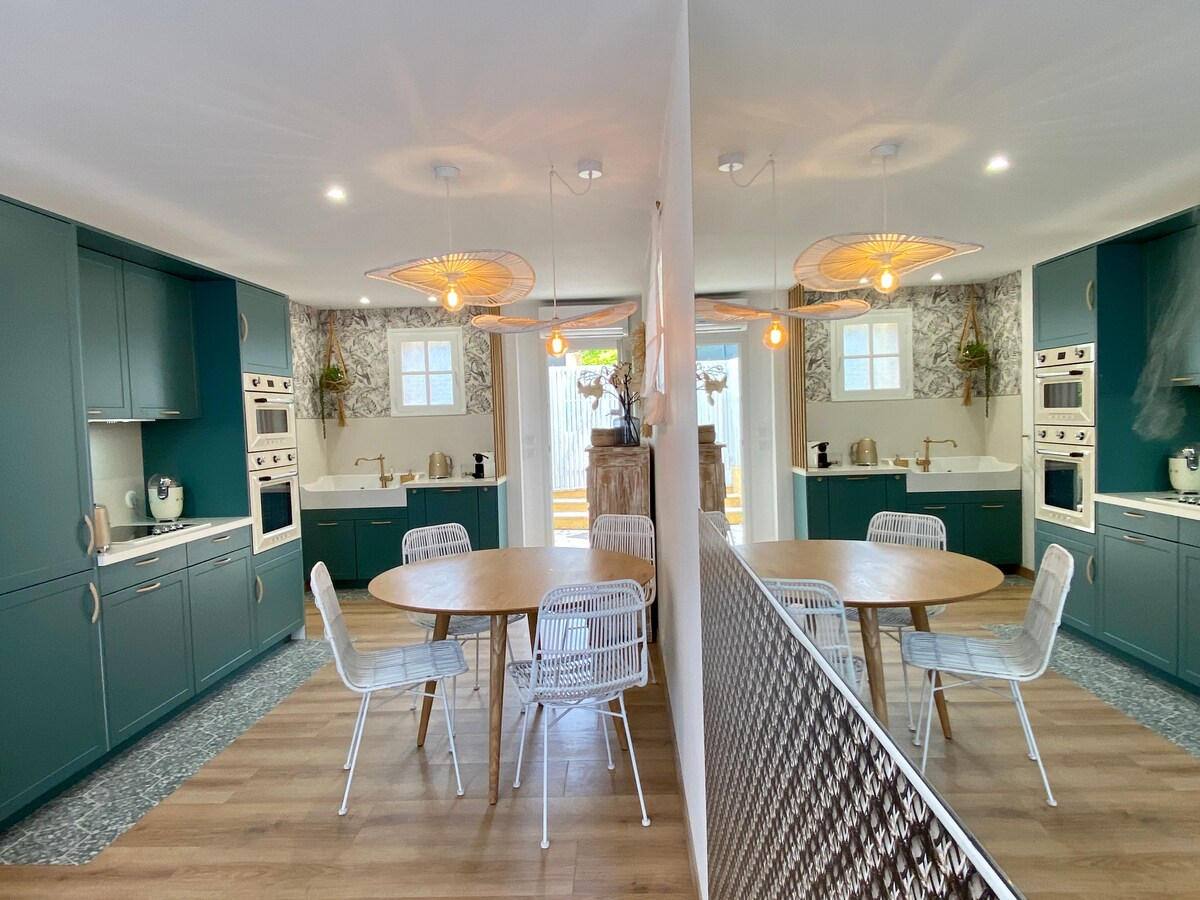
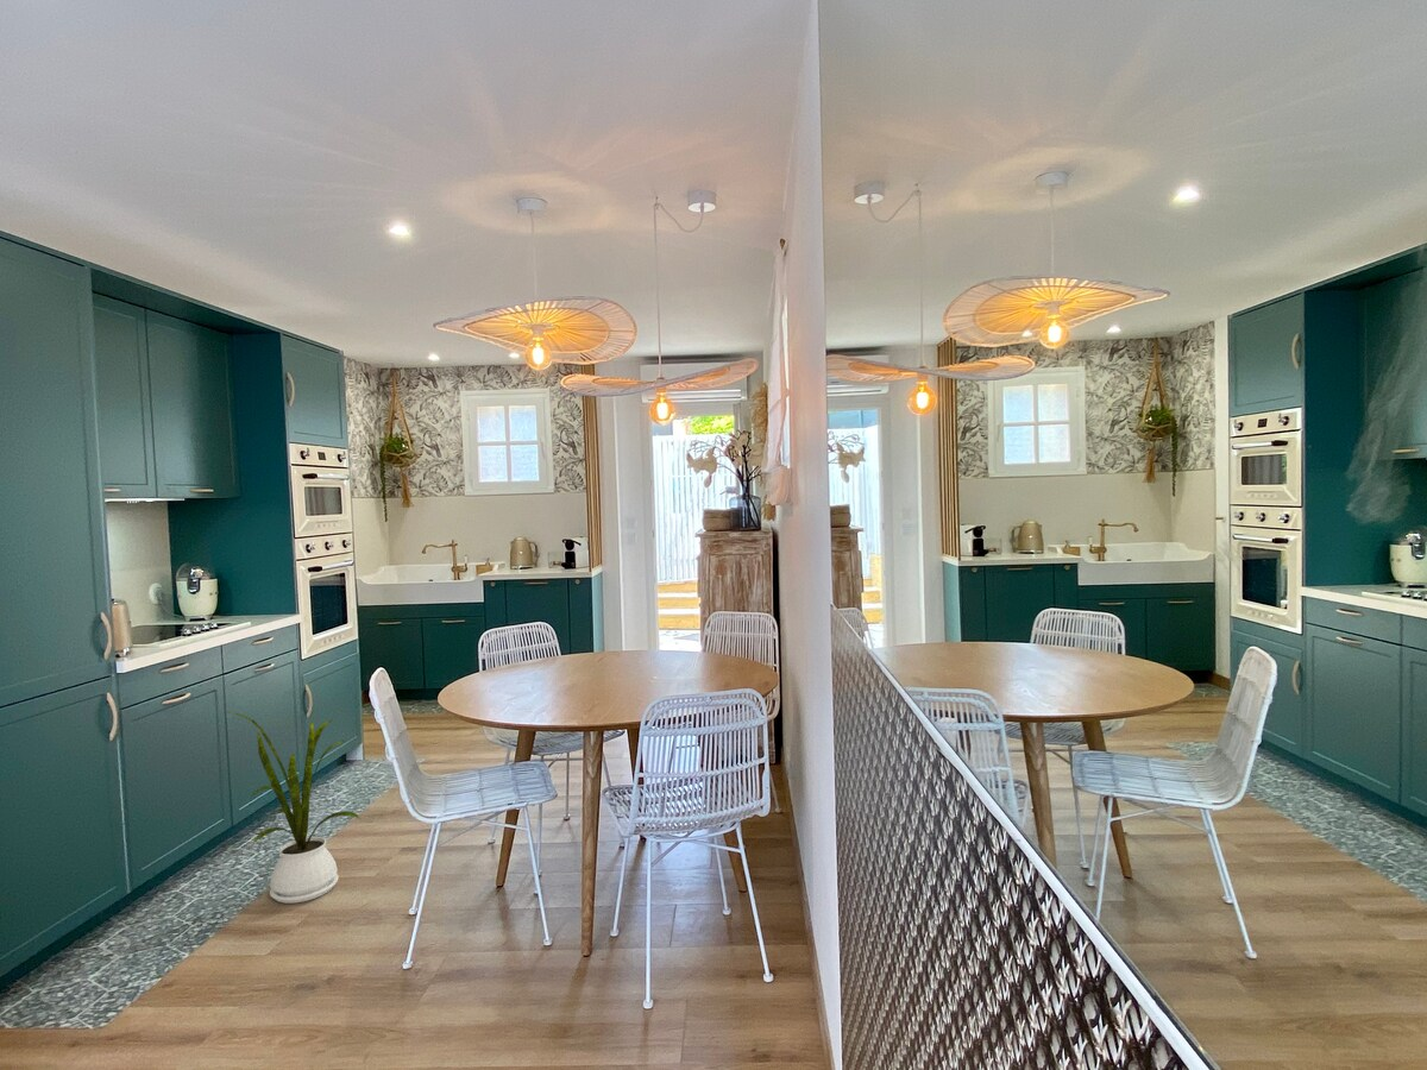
+ house plant (293, 799)
